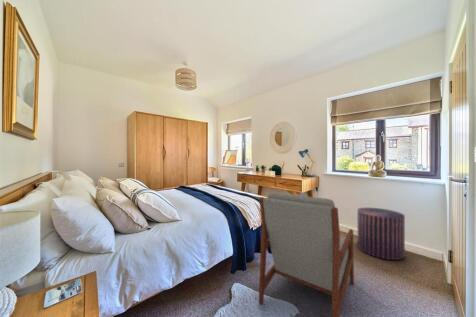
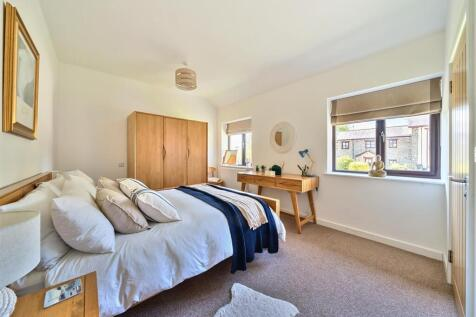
- pouf (379, 231)
- armchair (310, 240)
